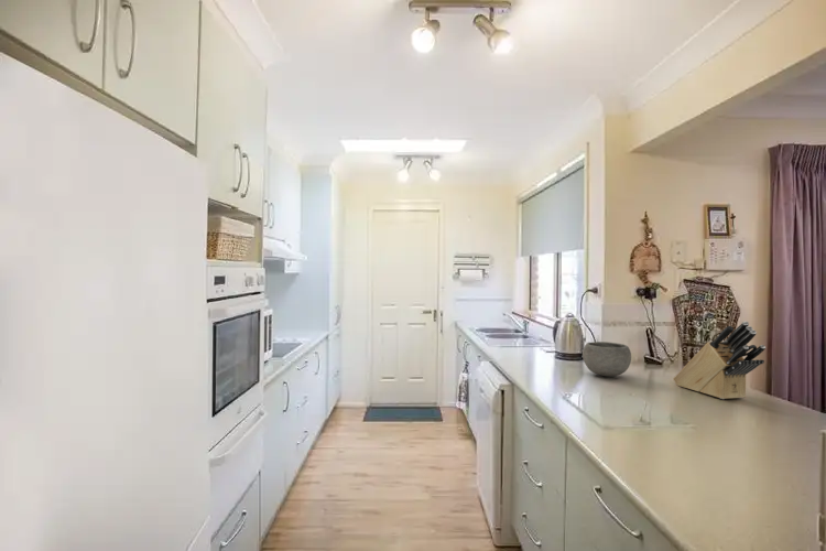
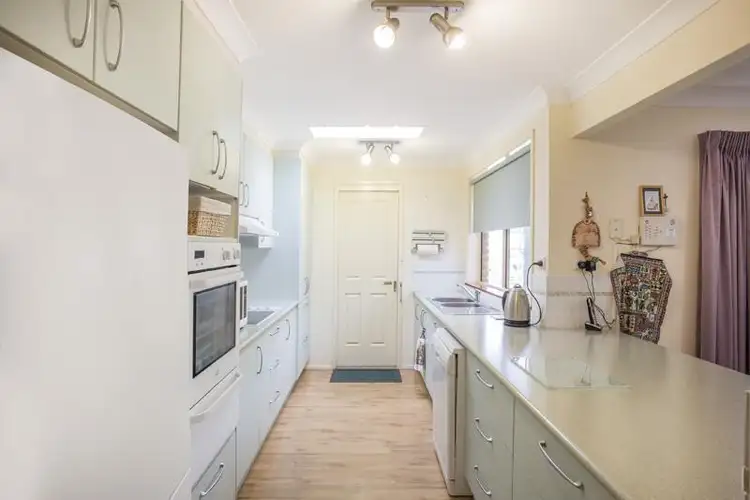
- bowl (606, 359)
- knife block (716, 356)
